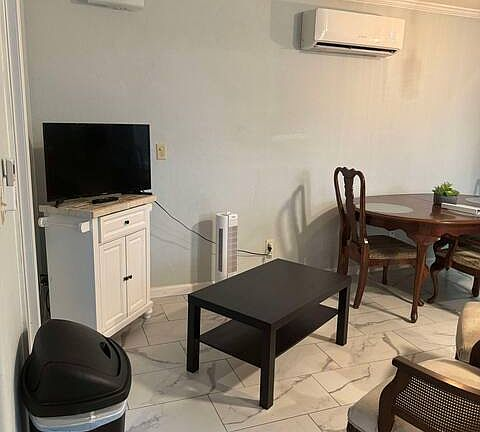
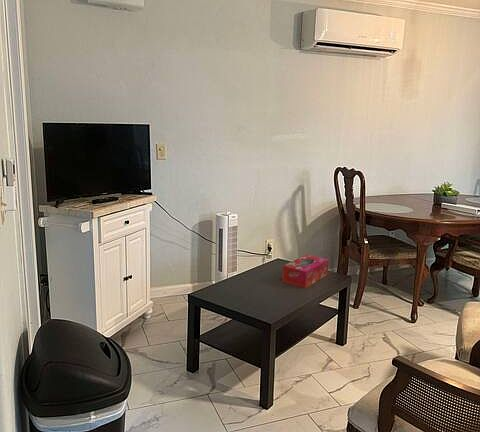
+ tissue box (306, 270)
